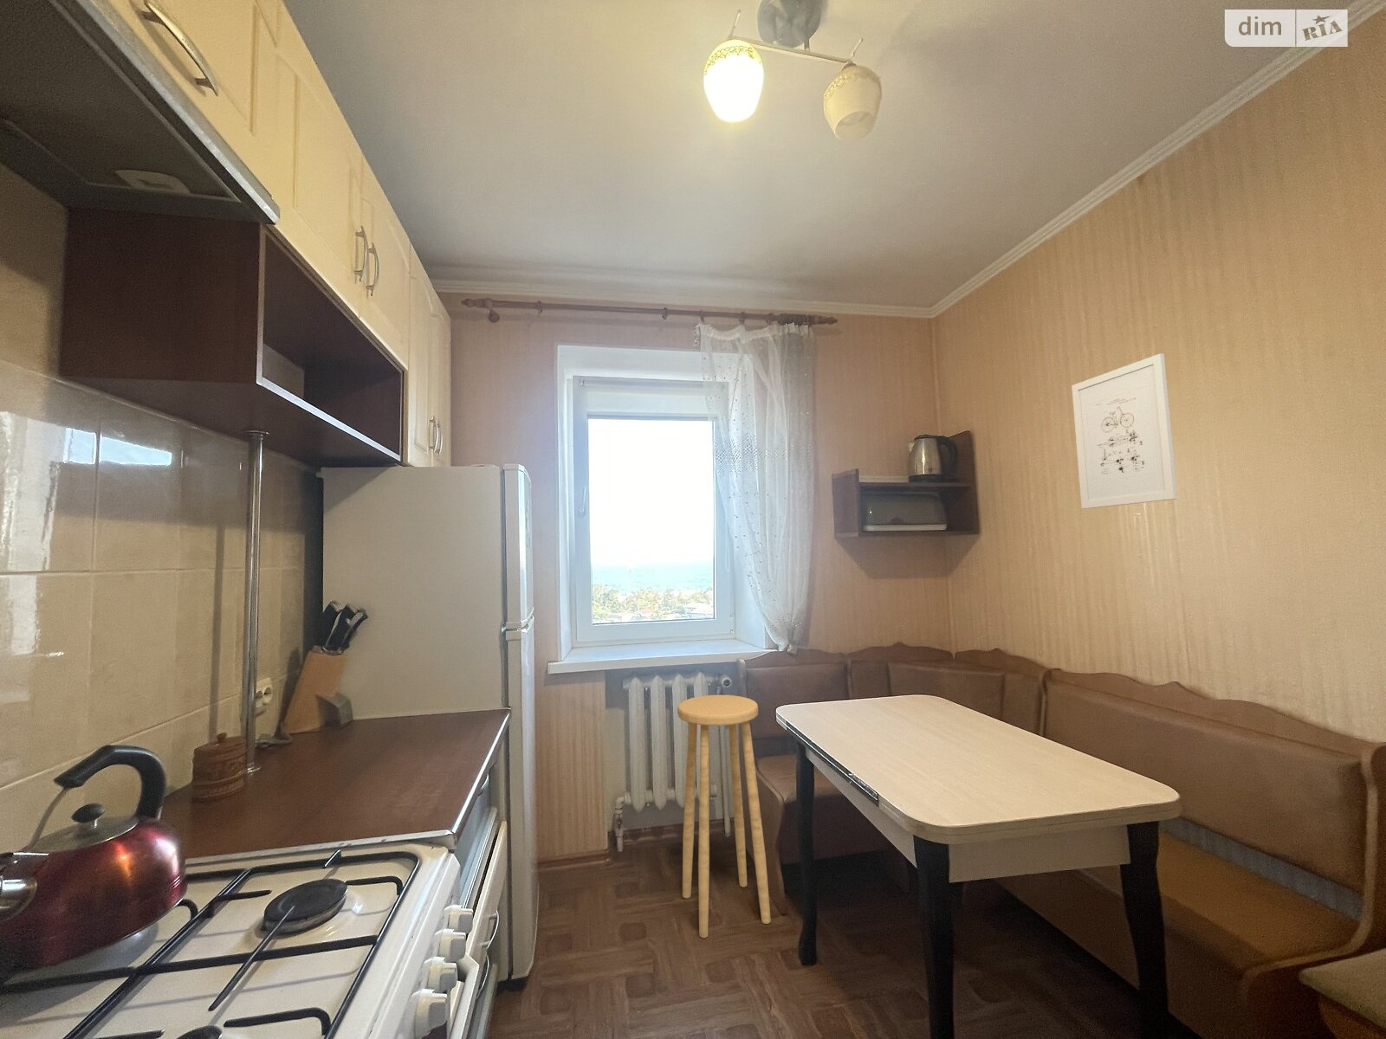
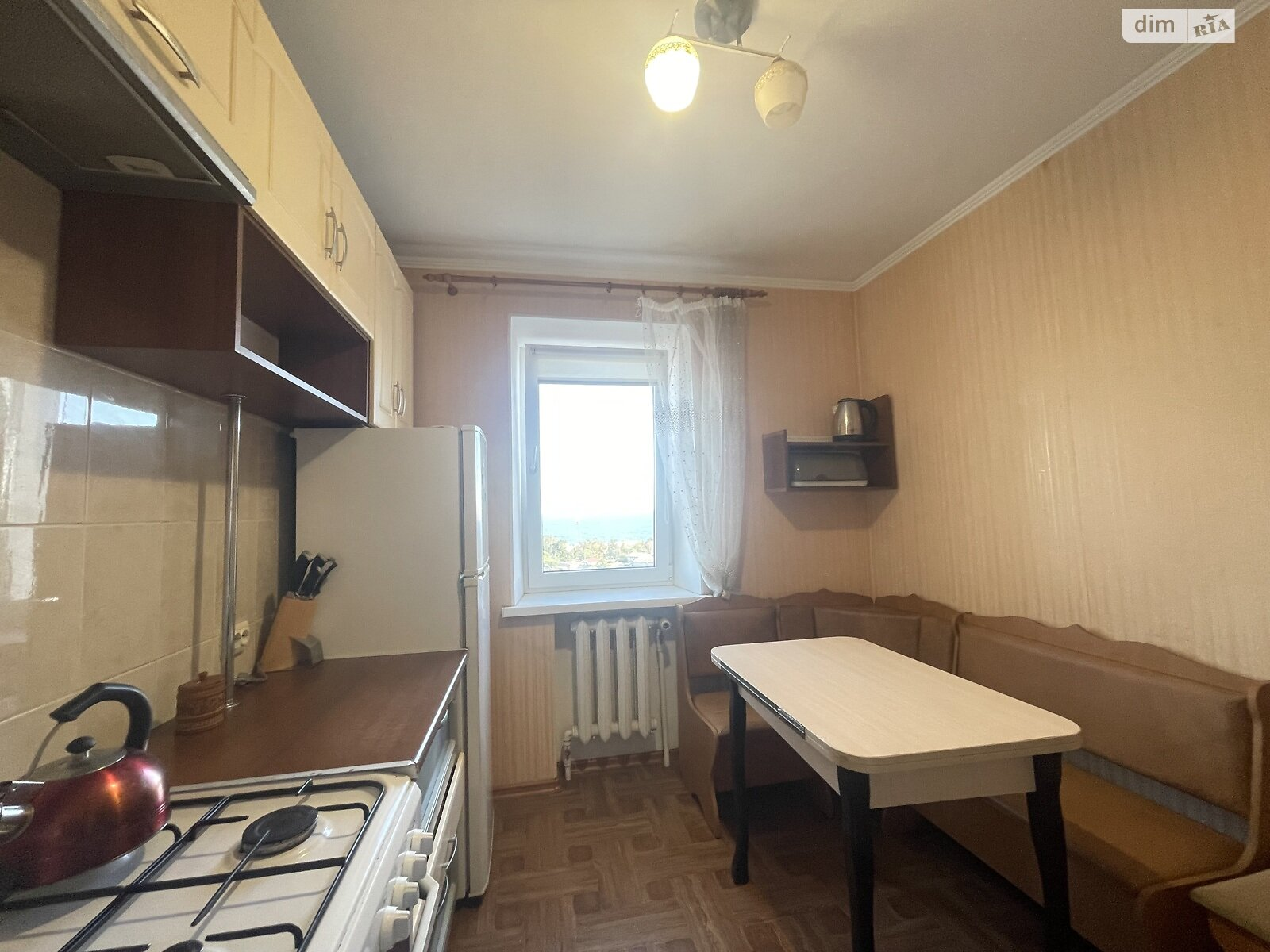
- stool (708, 809)
- wall art (1120, 437)
